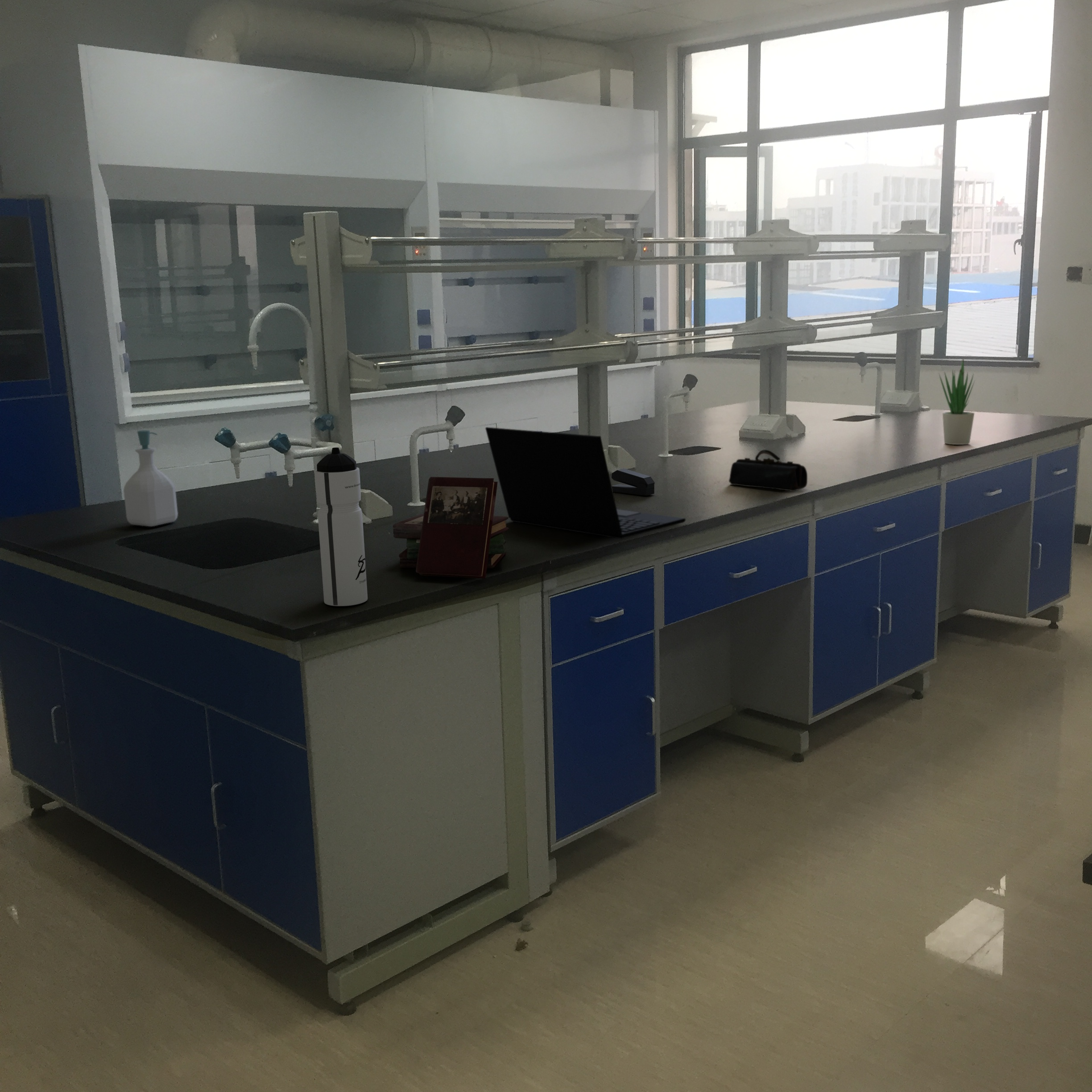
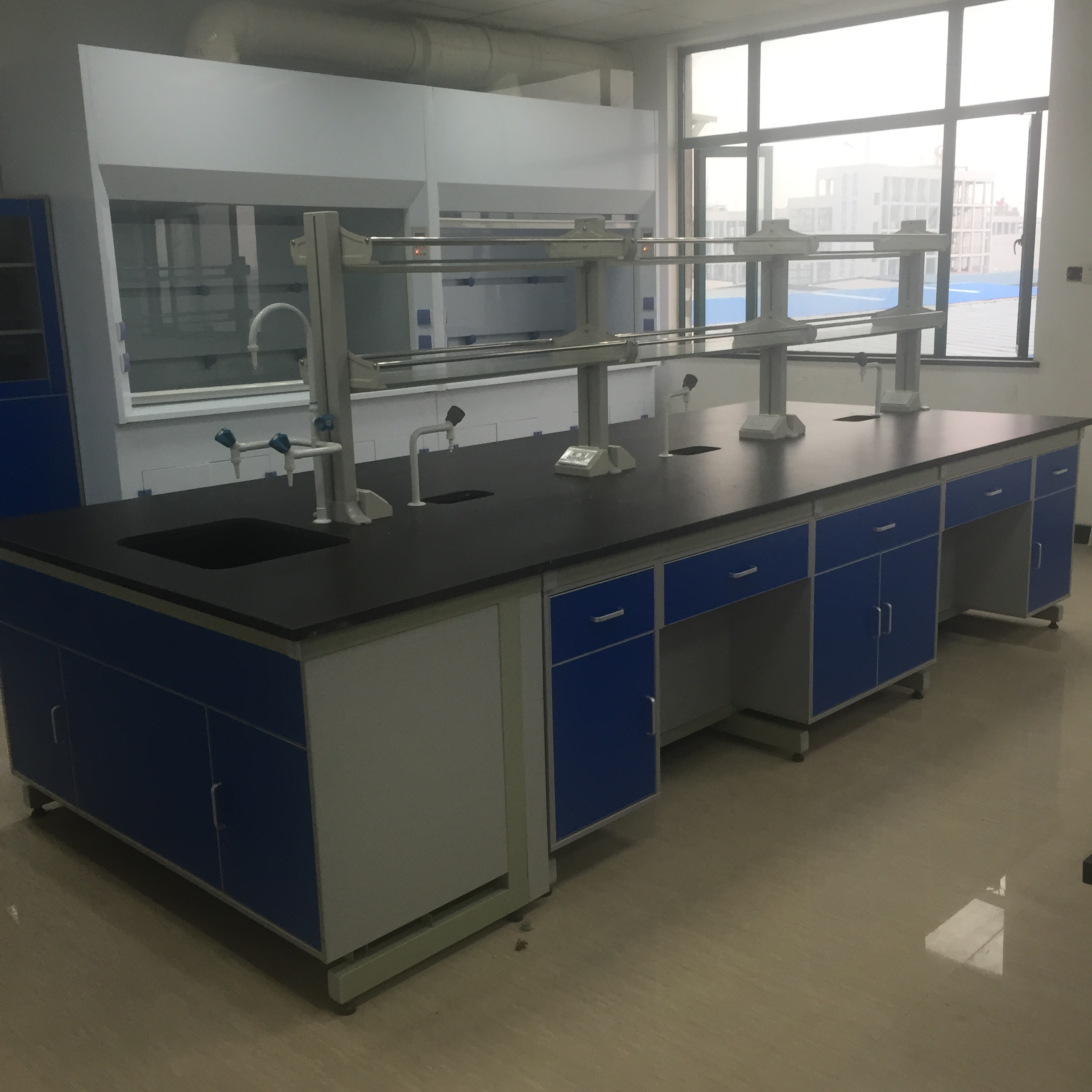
- potted plant (956, 401)
- soap bottle (148, 477)
- book (449, 521)
- pencil case (768, 468)
- laptop (585, 476)
- stapler (632, 481)
- water bottle (341, 525)
